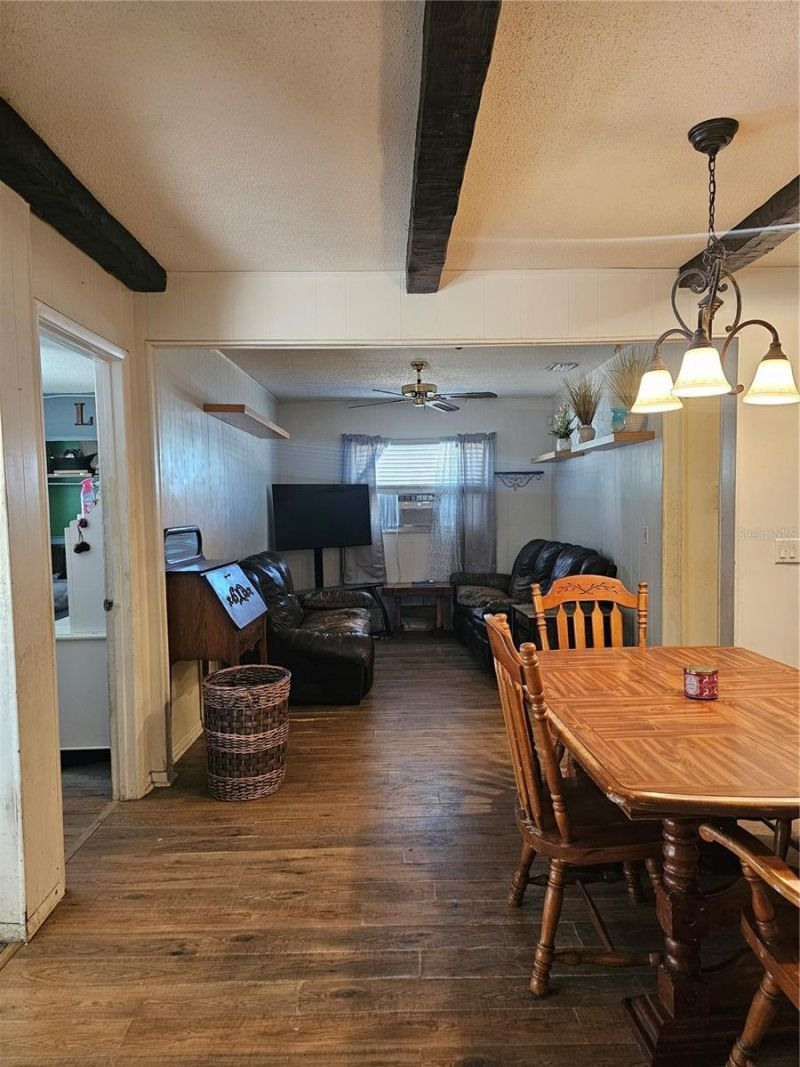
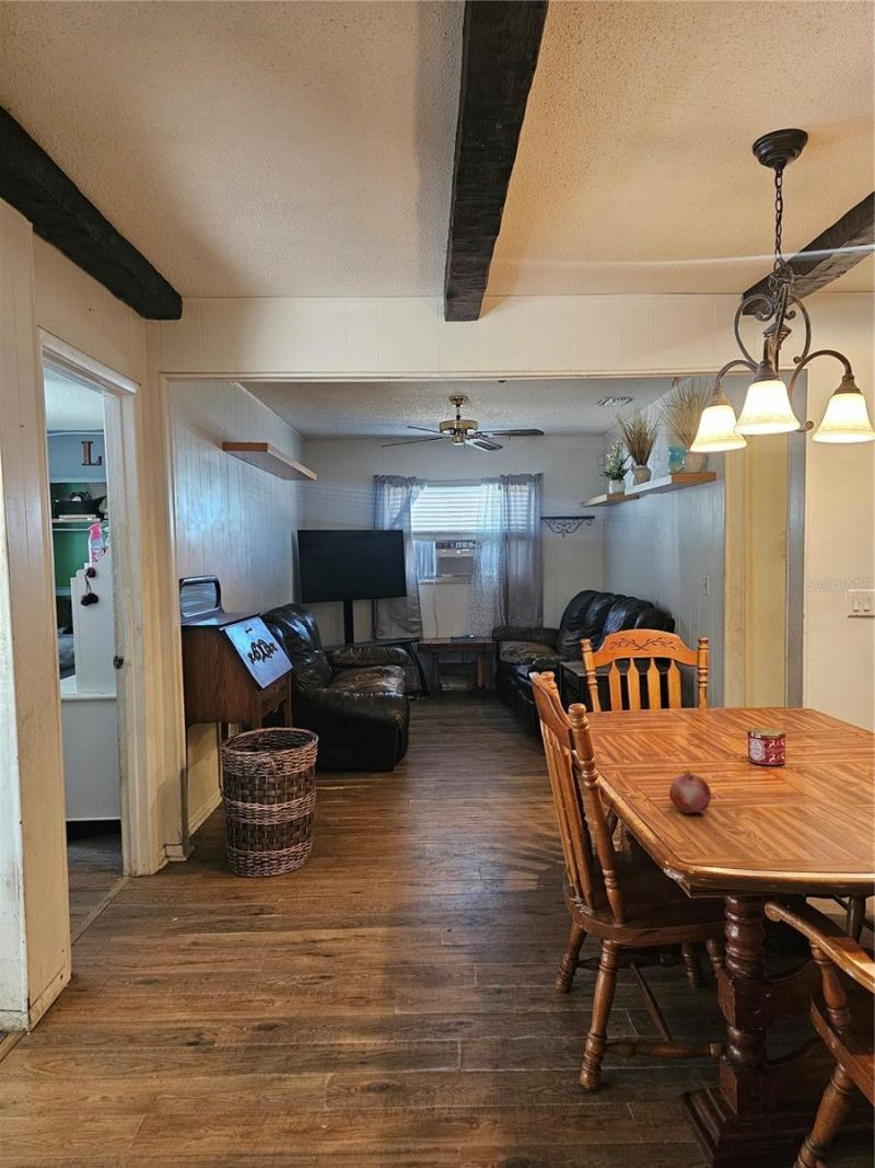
+ fruit (689, 788)
